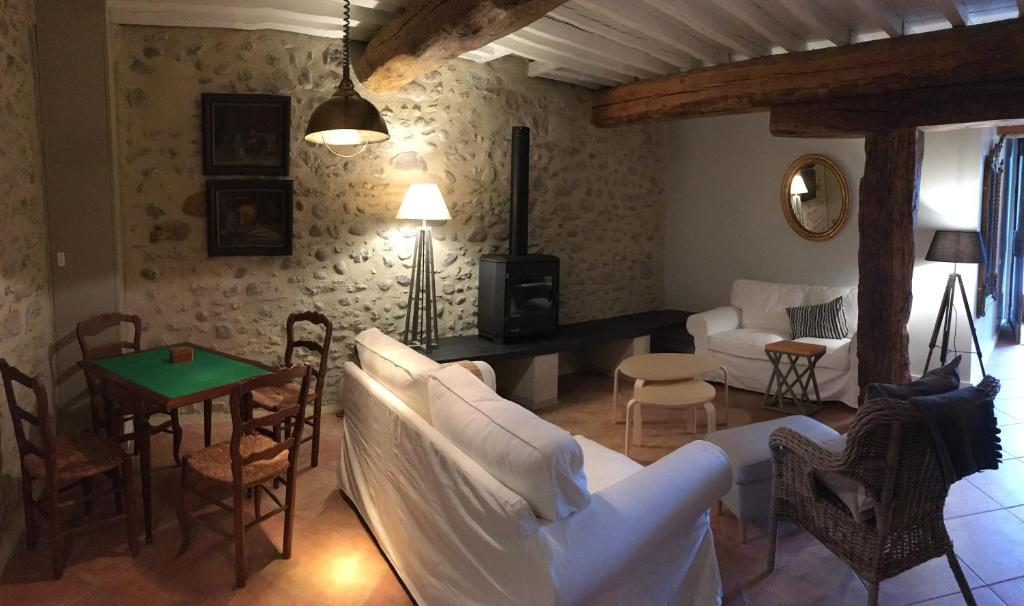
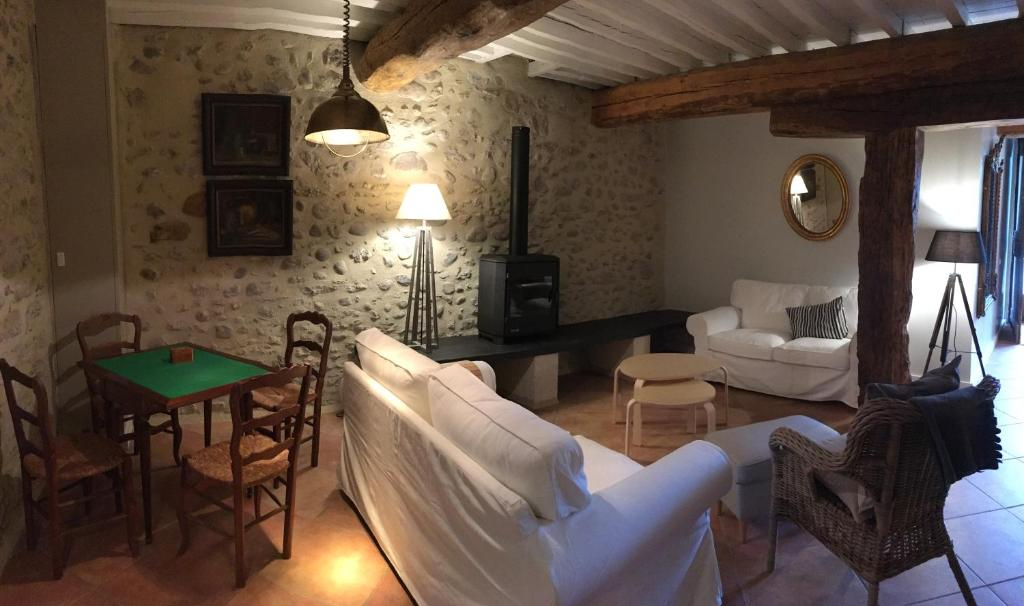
- stool (796, 376)
